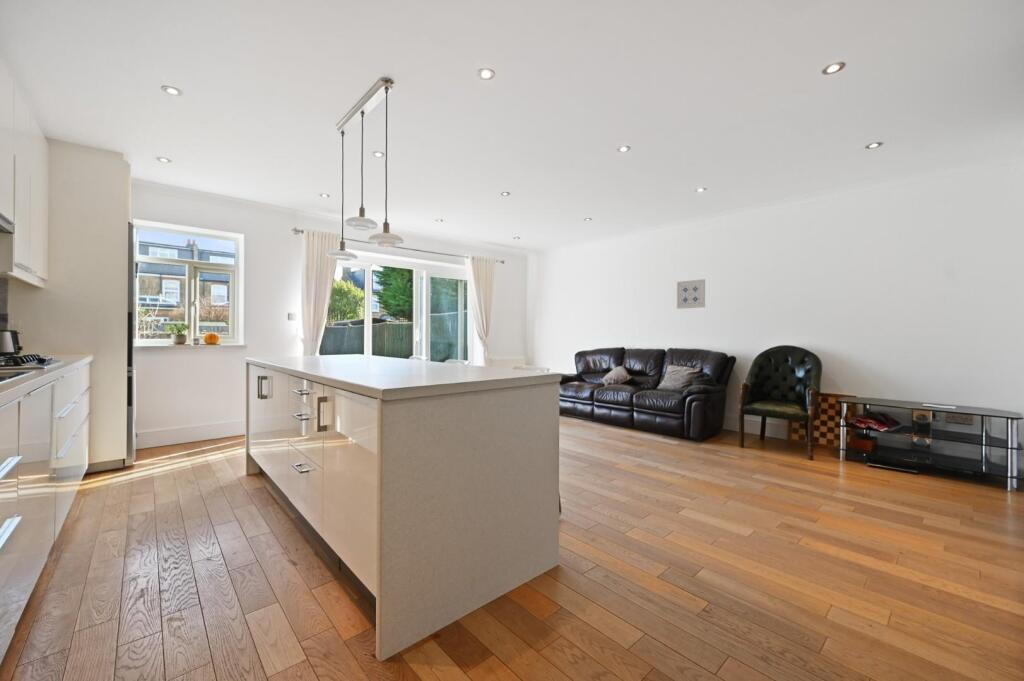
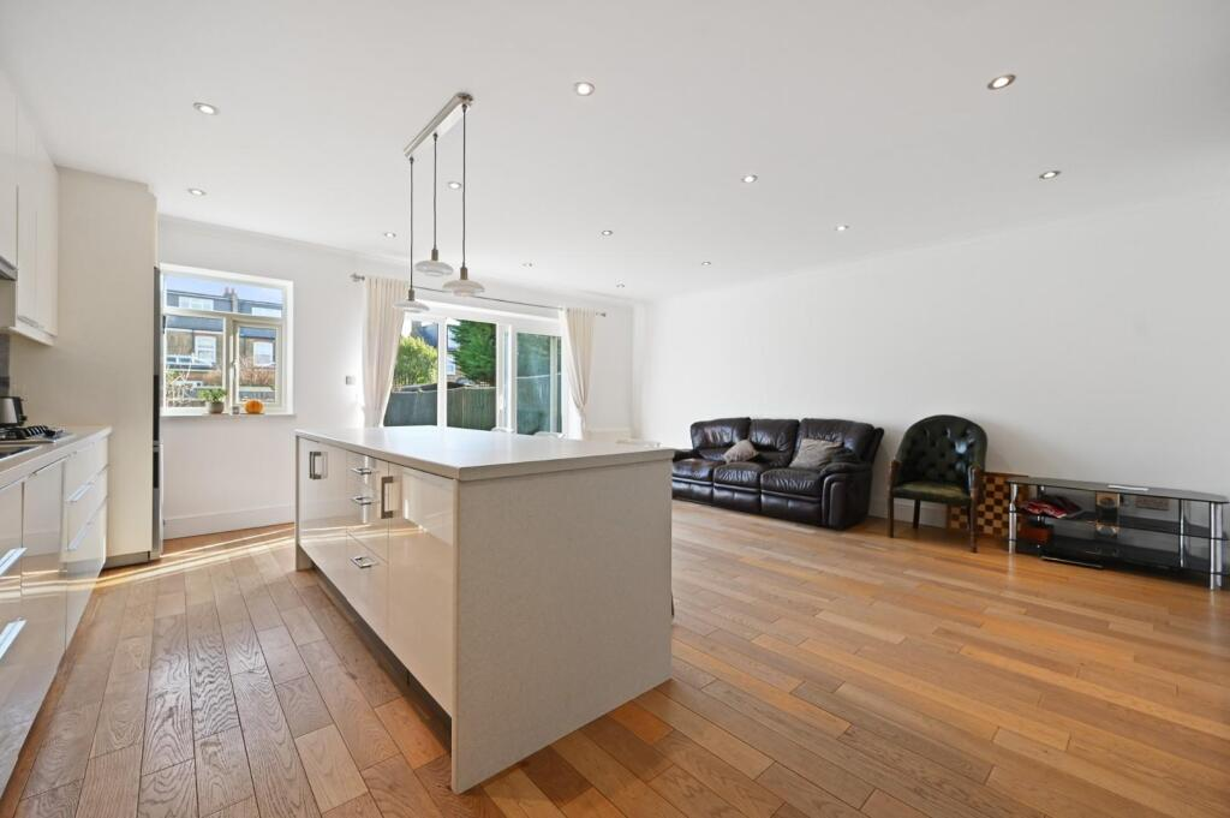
- wall art (690, 294)
